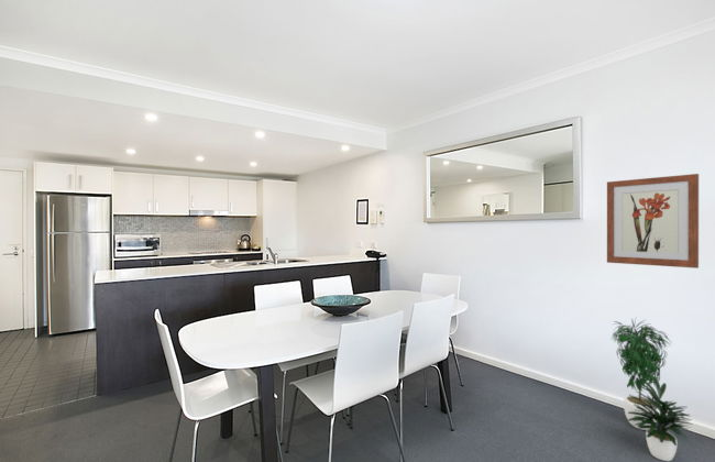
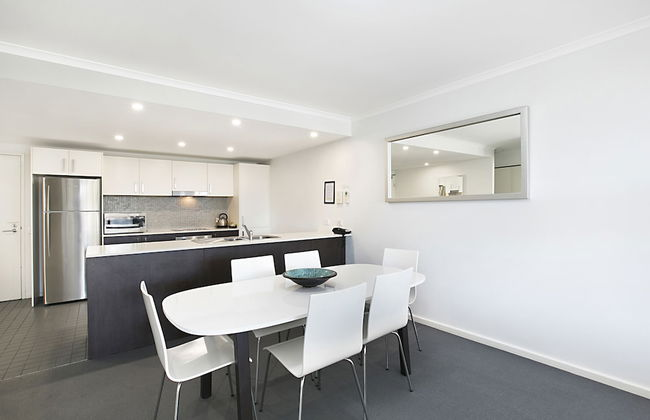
- wall art (649, 221)
- potted plant (647, 380)
